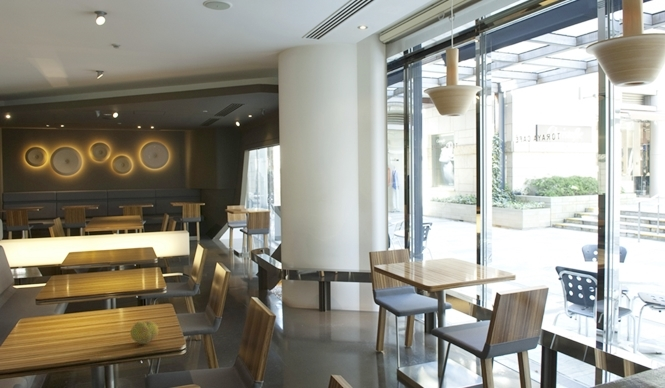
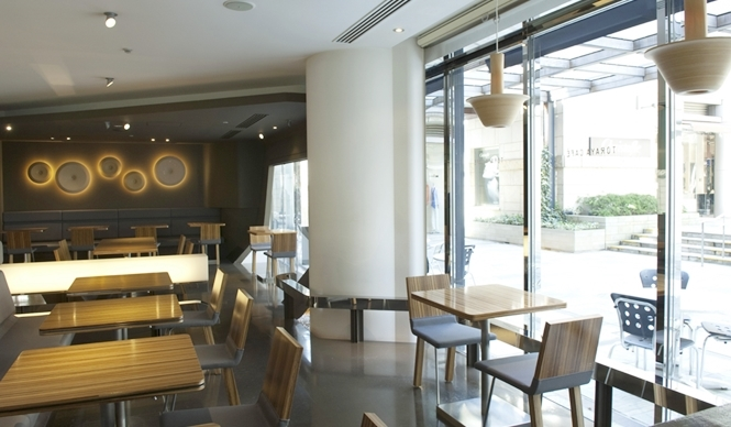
- fruit (144, 332)
